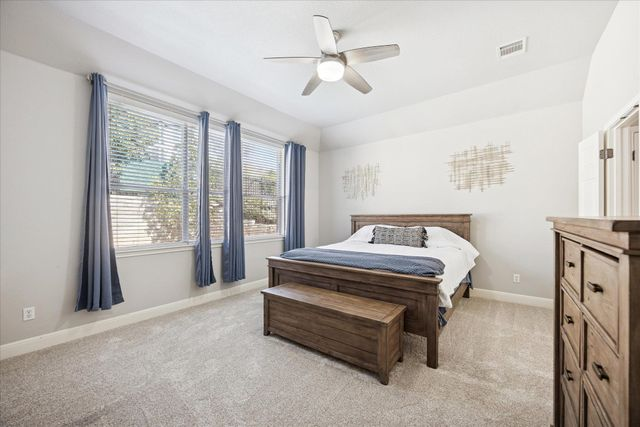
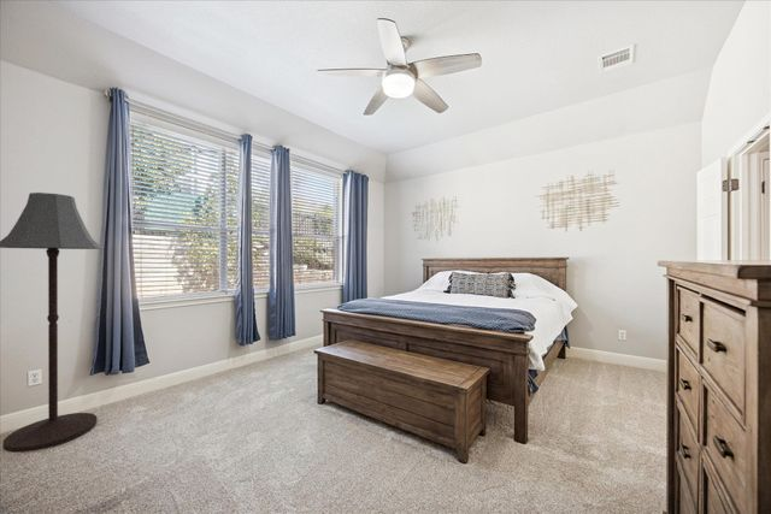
+ floor lamp (53, 314)
